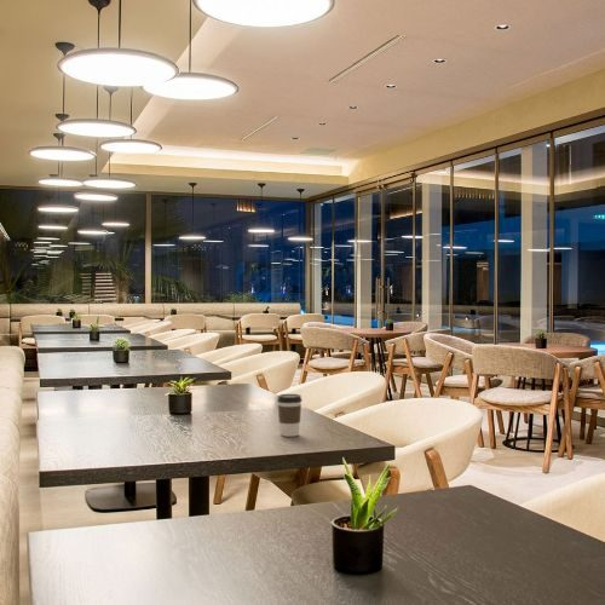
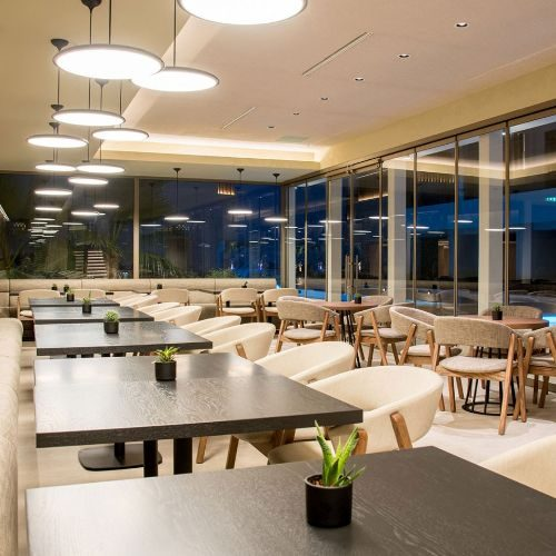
- coffee cup (289, 415)
